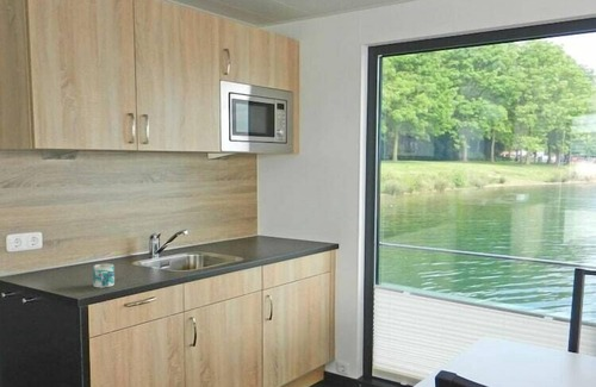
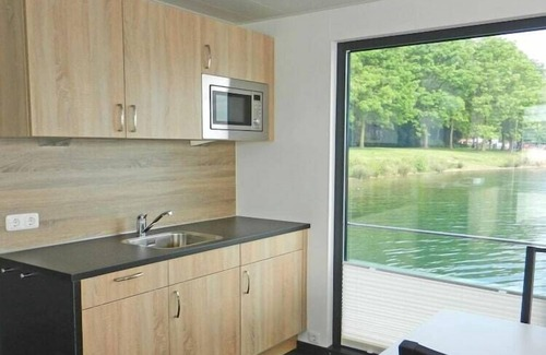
- mug (104, 276)
